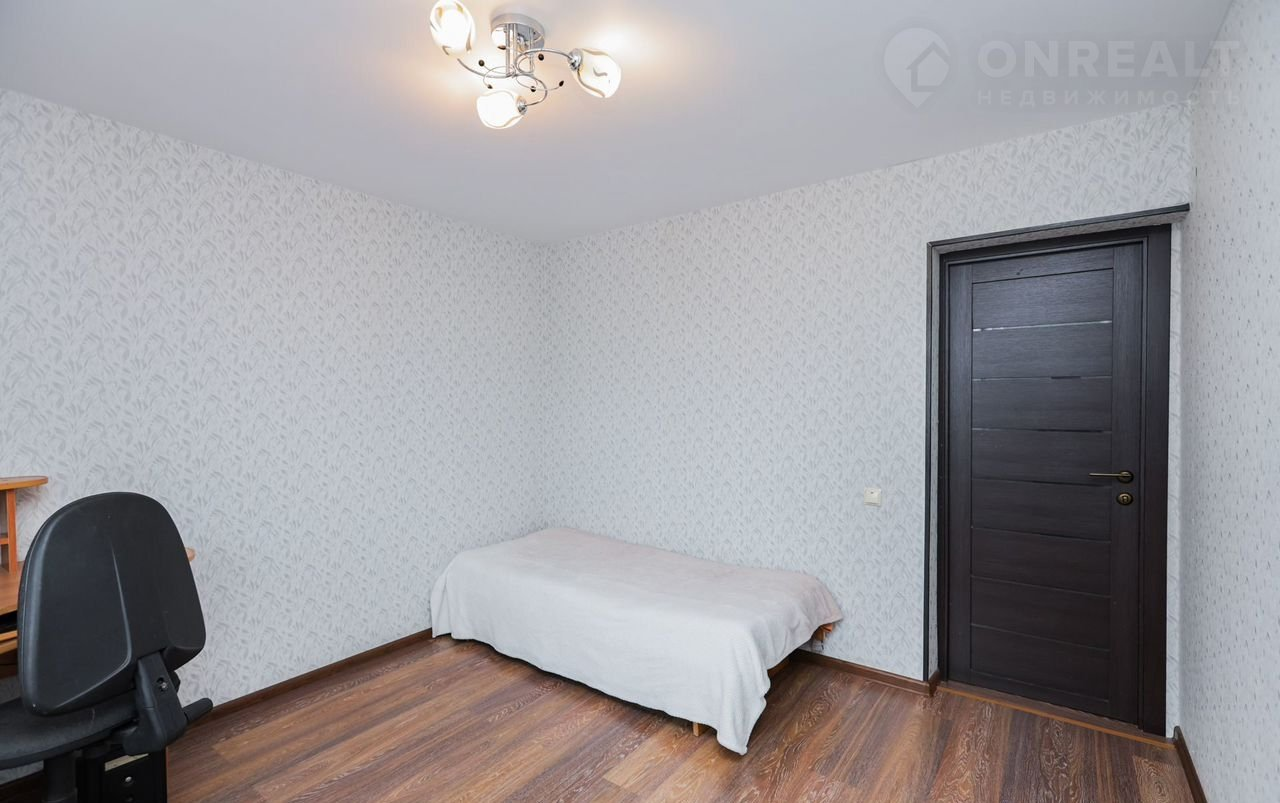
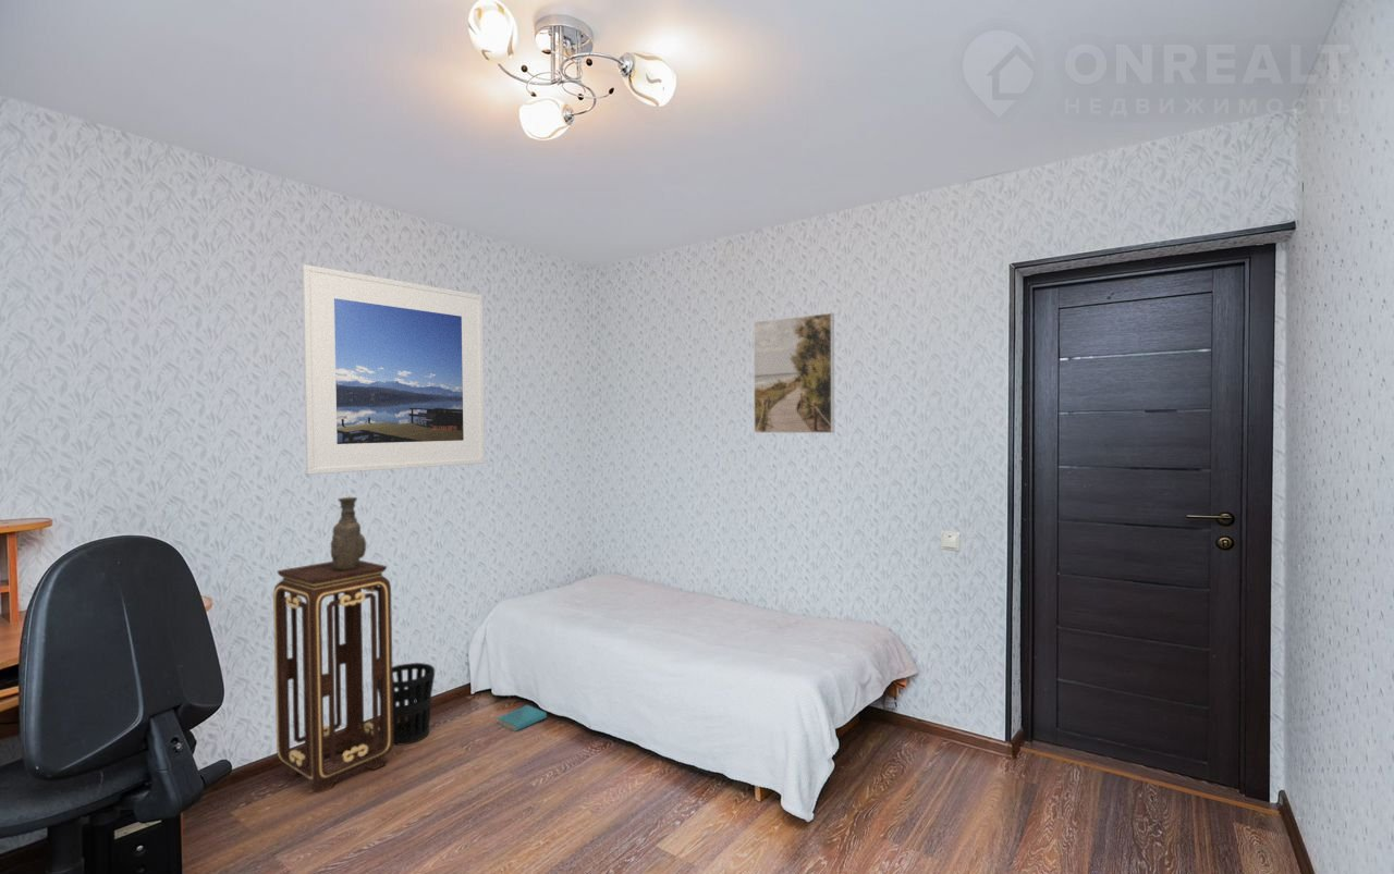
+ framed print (403, 374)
+ pedestal table (333, 668)
+ book (522, 717)
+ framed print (792, 374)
+ wastebasket (407, 703)
+ vase (347, 531)
